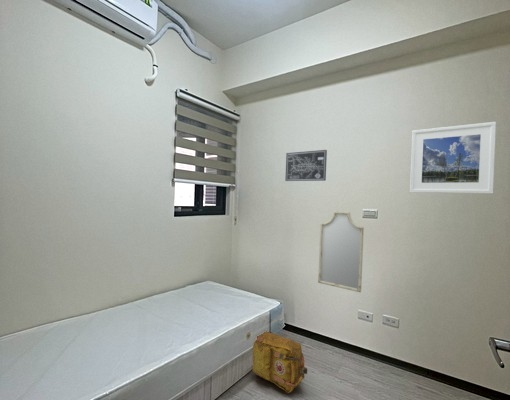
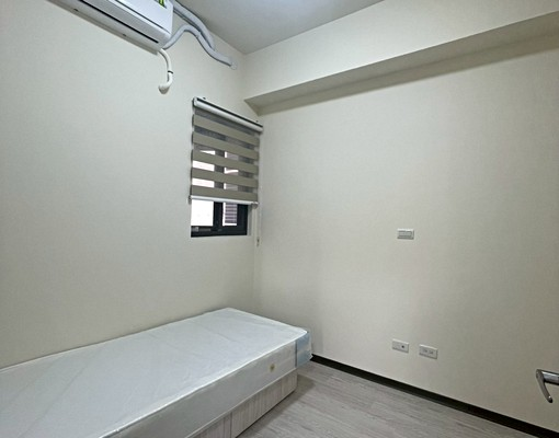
- wall art (305, 166)
- backpack (280, 359)
- home mirror (340, 249)
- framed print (449, 159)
